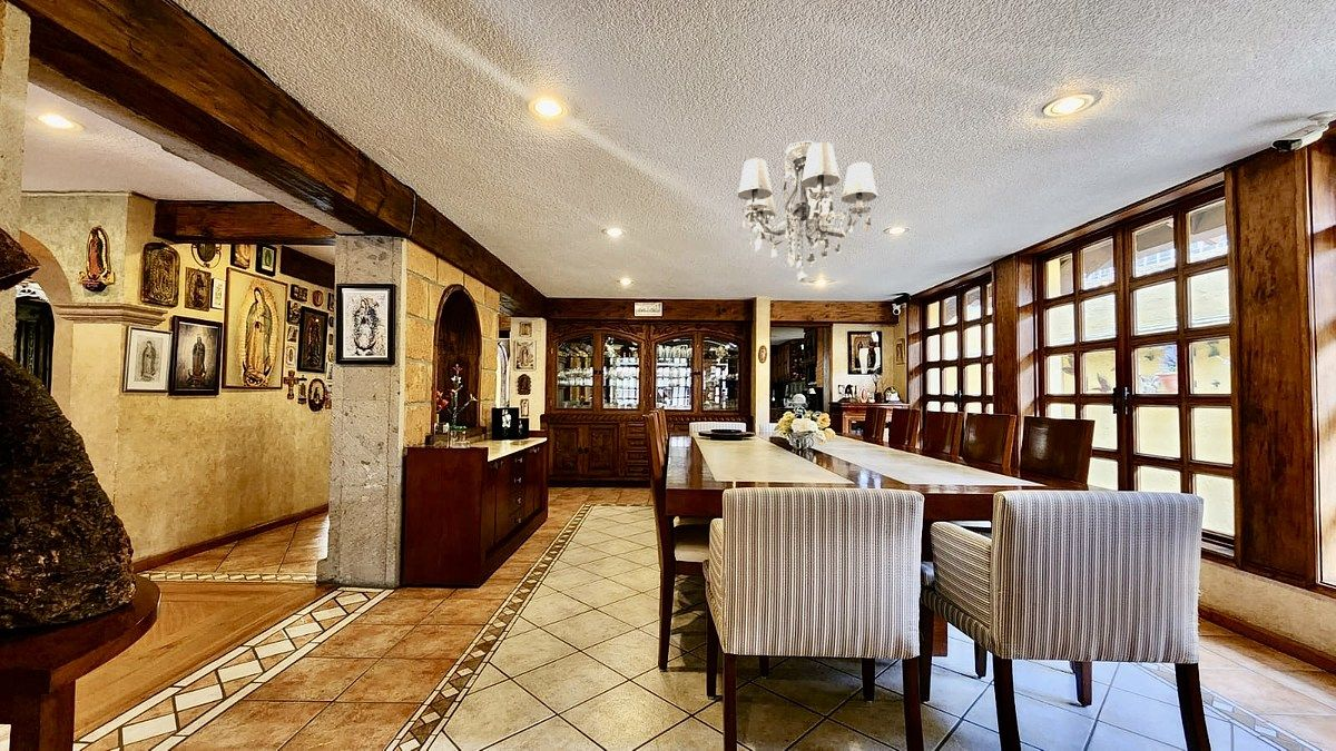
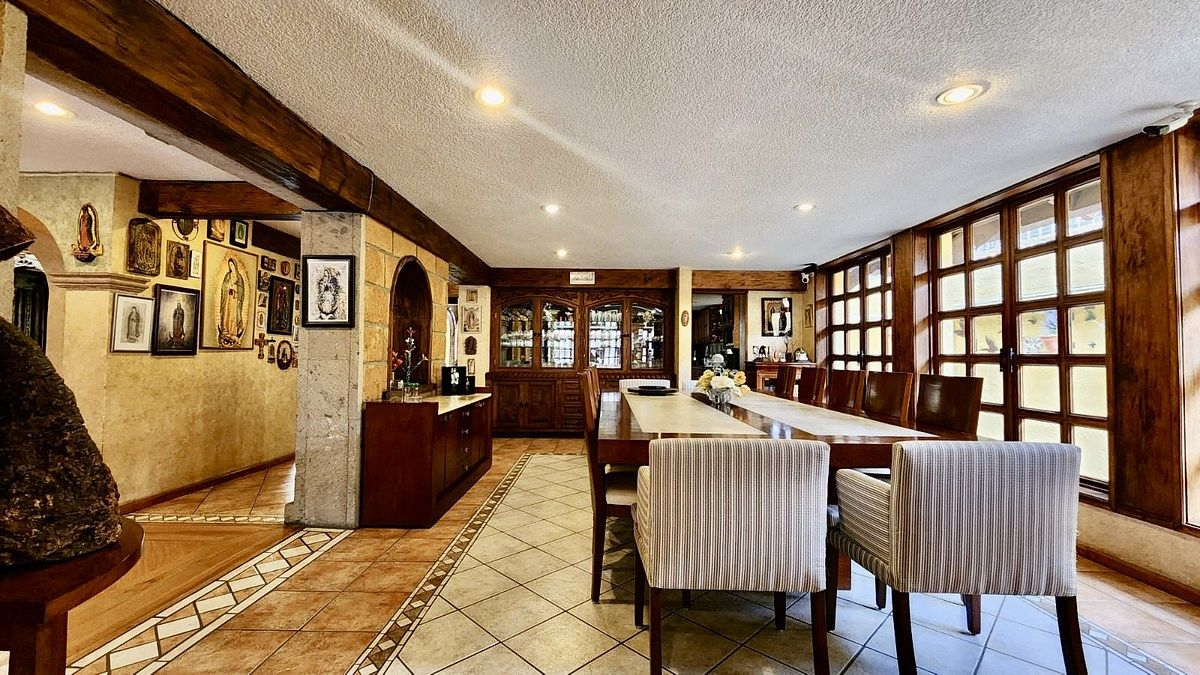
- chandelier (807, 214)
